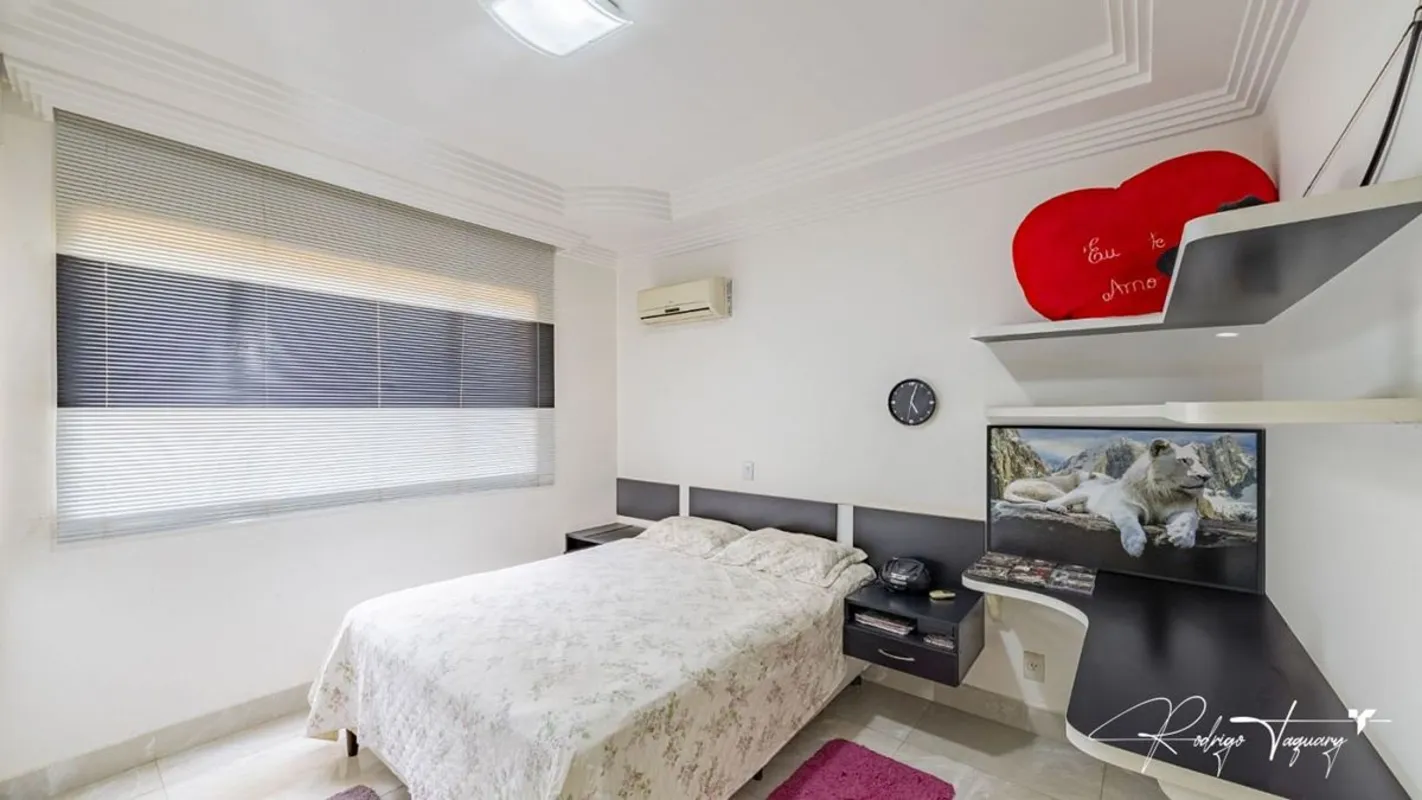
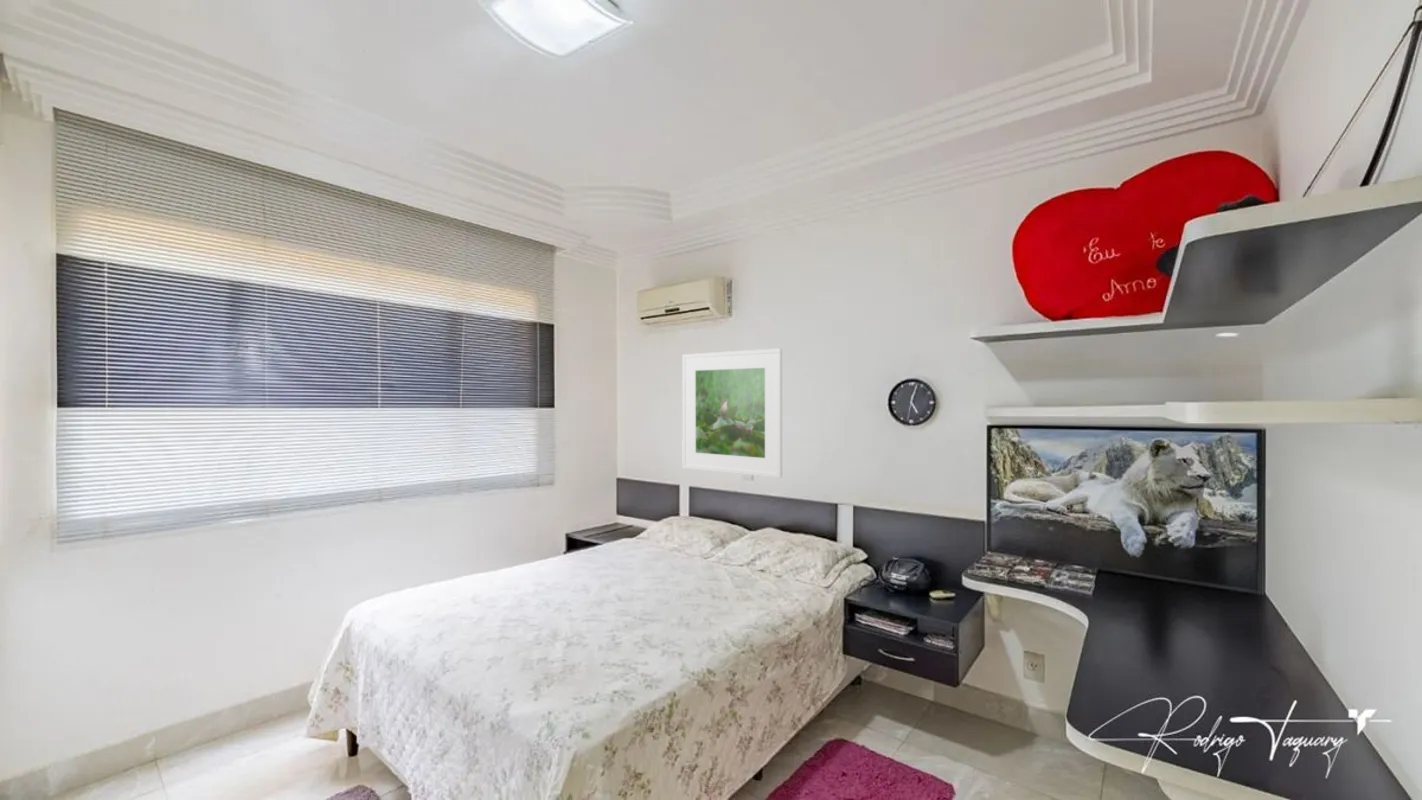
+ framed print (729, 412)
